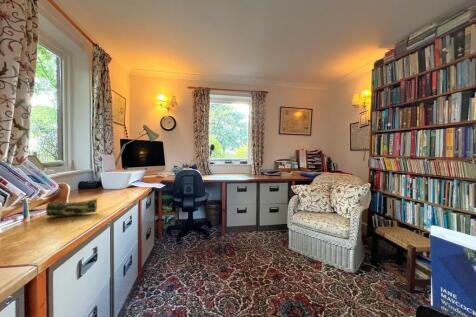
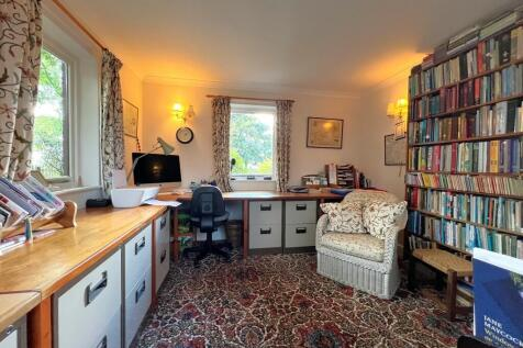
- pencil case (74, 207)
